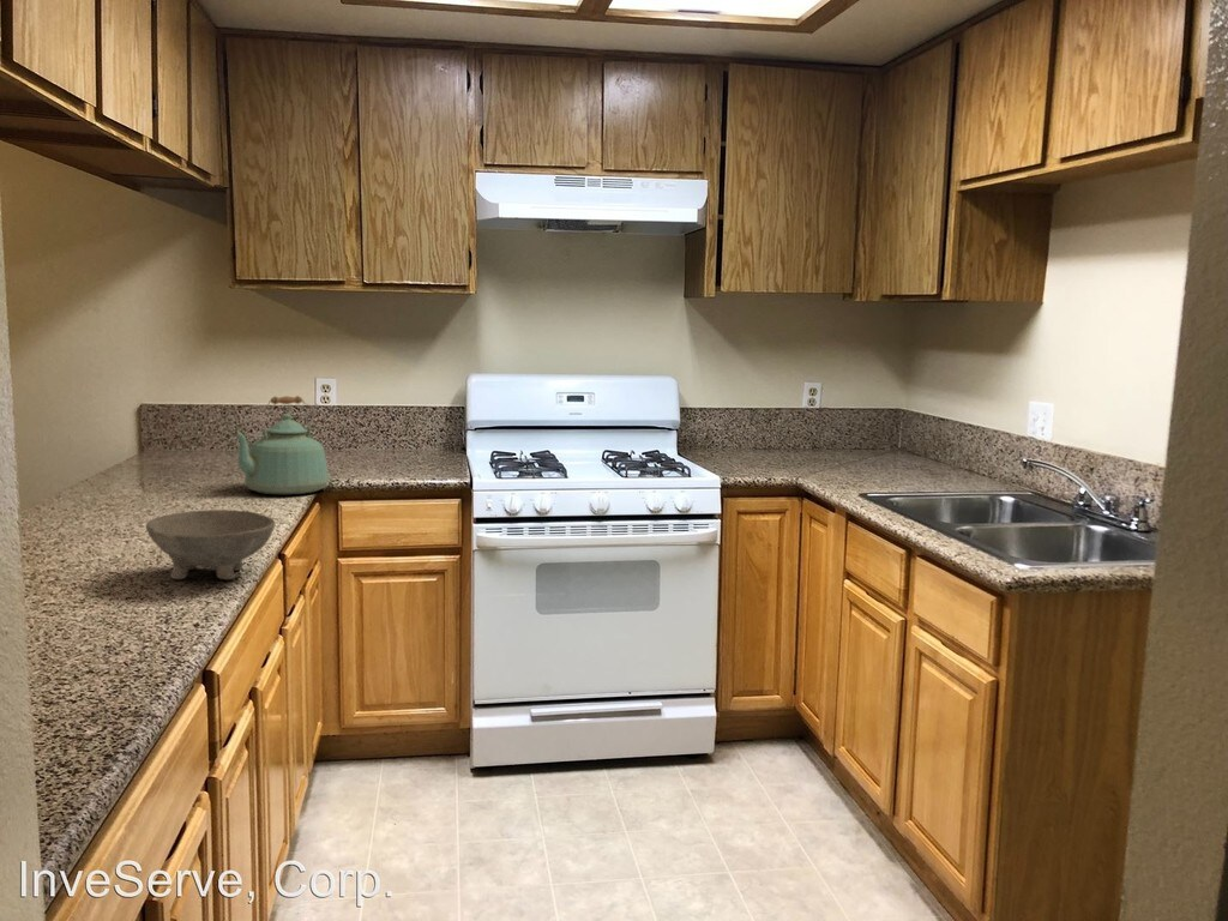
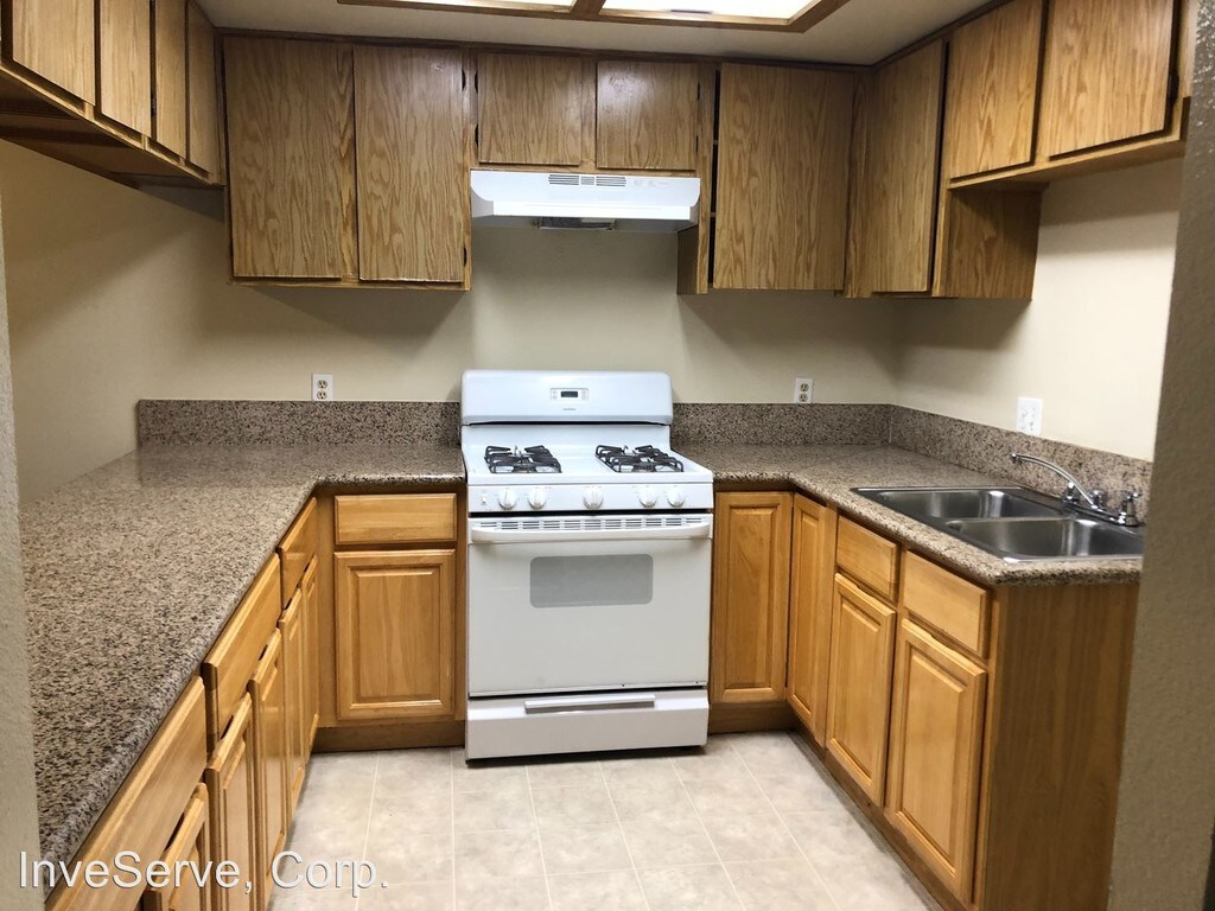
- bowl (212, 547)
- kettle (279, 444)
